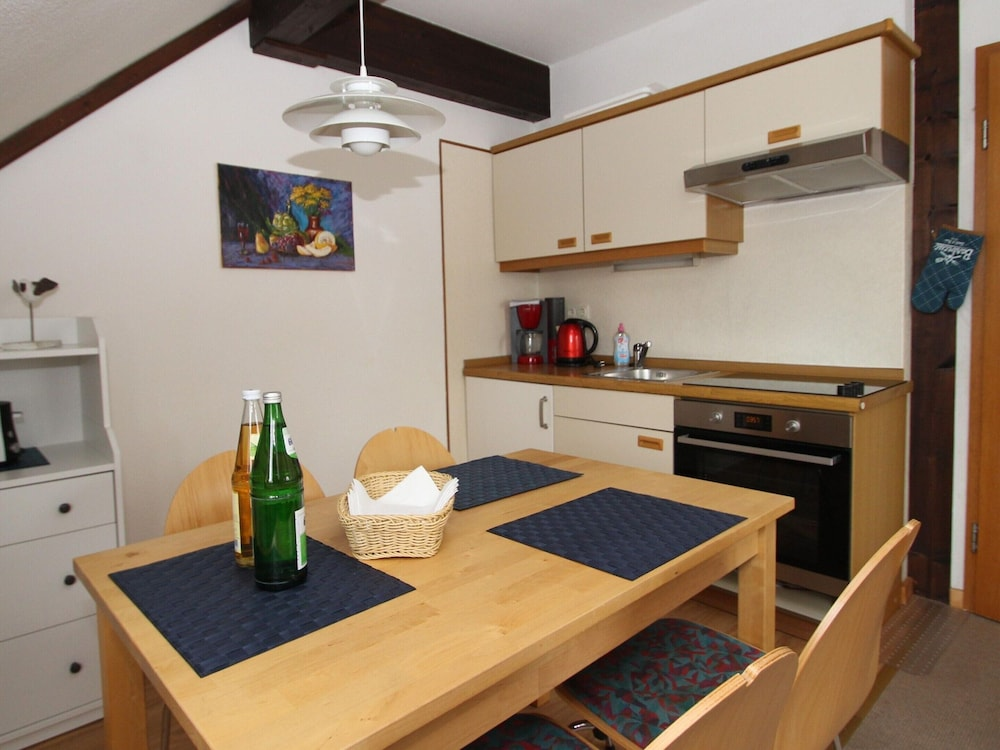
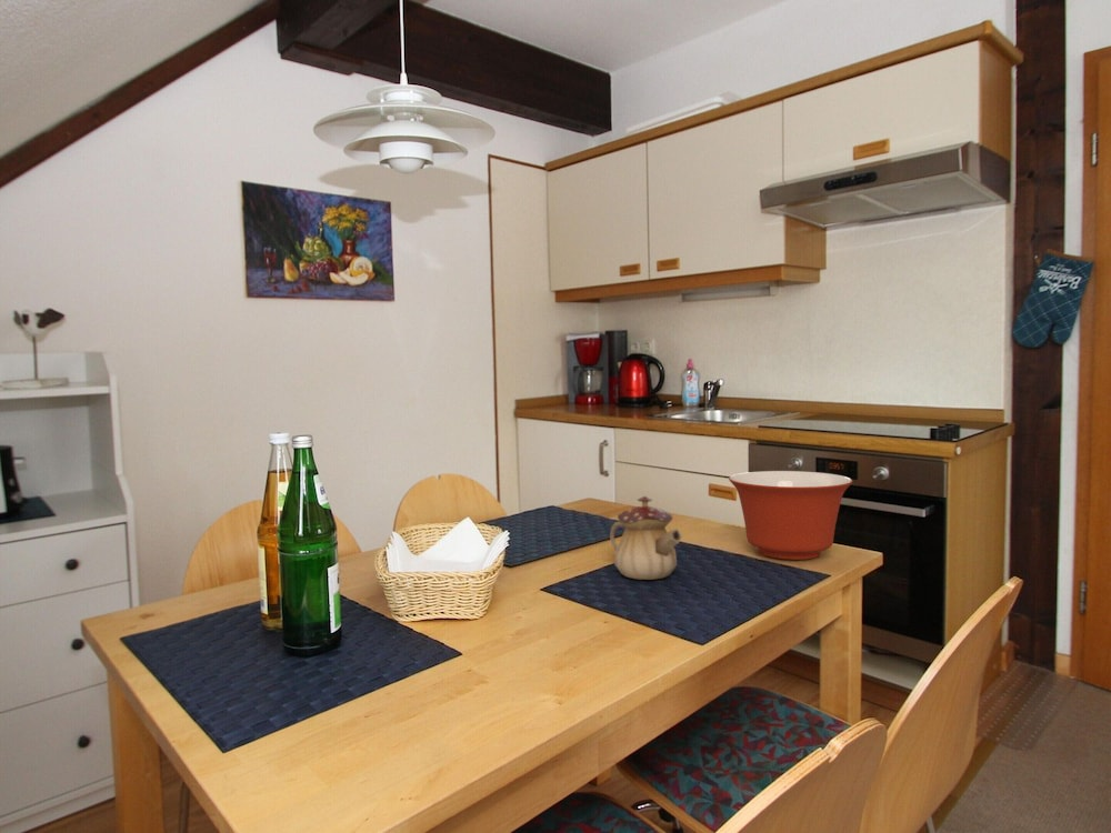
+ teapot (642, 533)
+ mixing bowl (789, 515)
